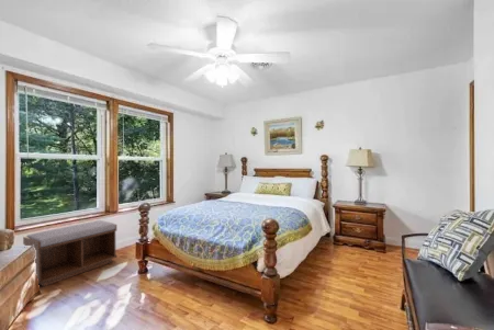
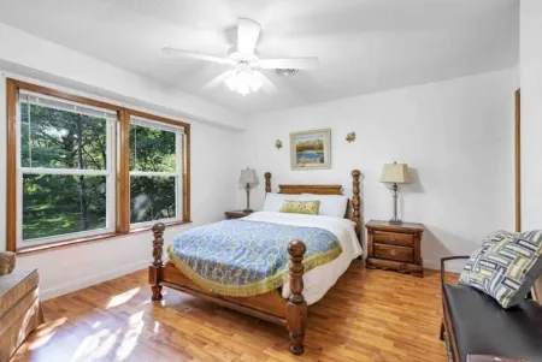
- bench (74, 248)
